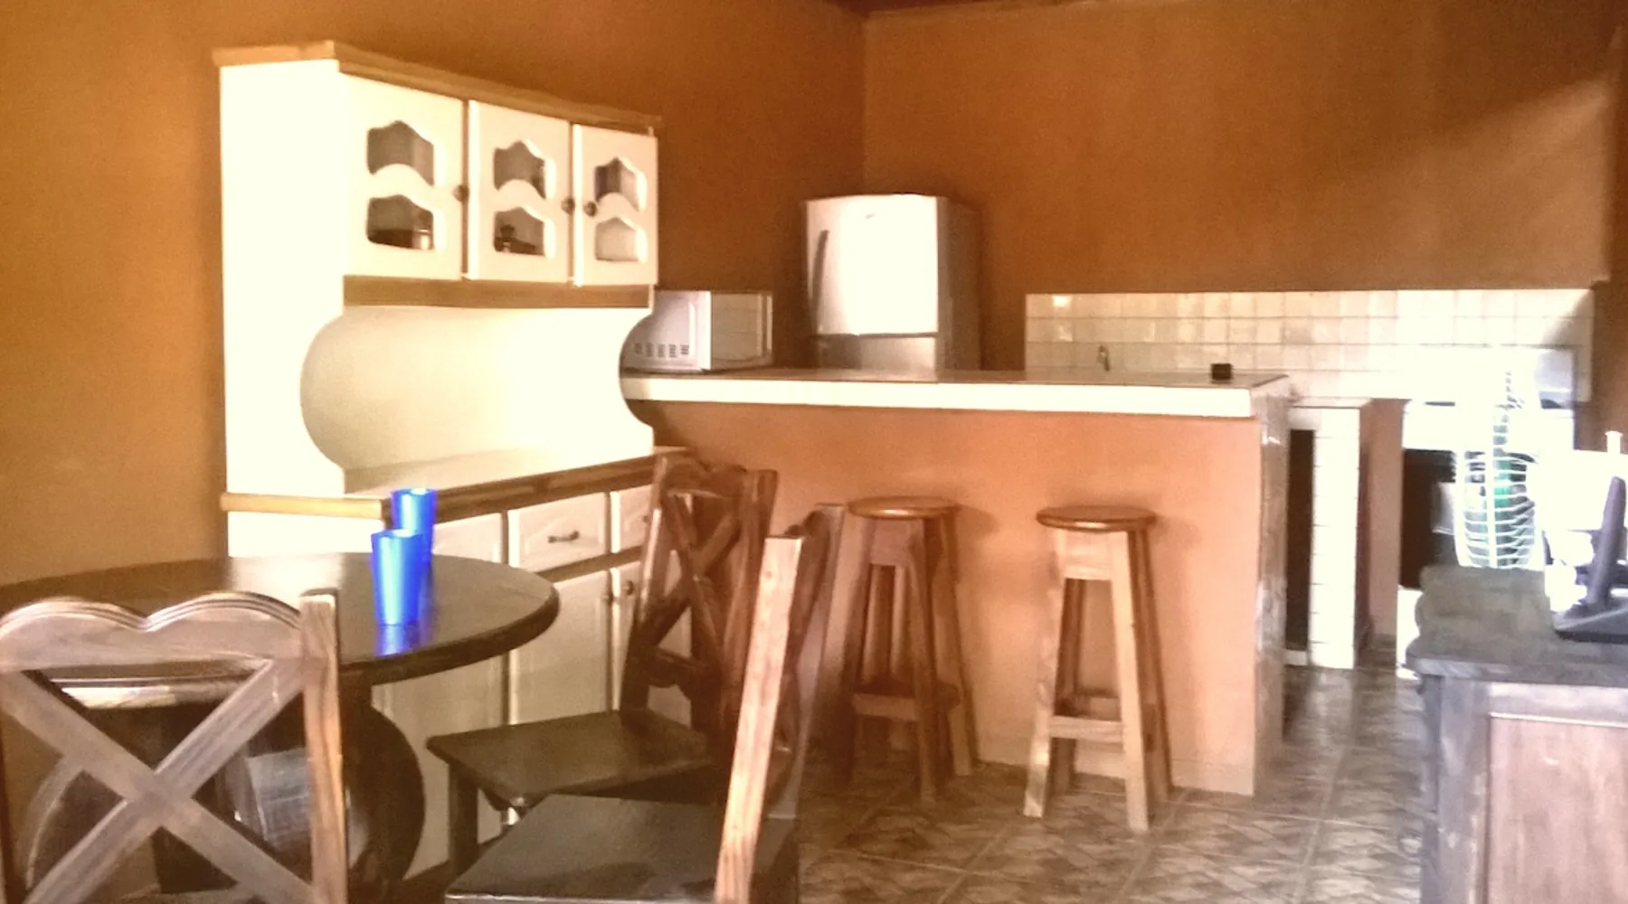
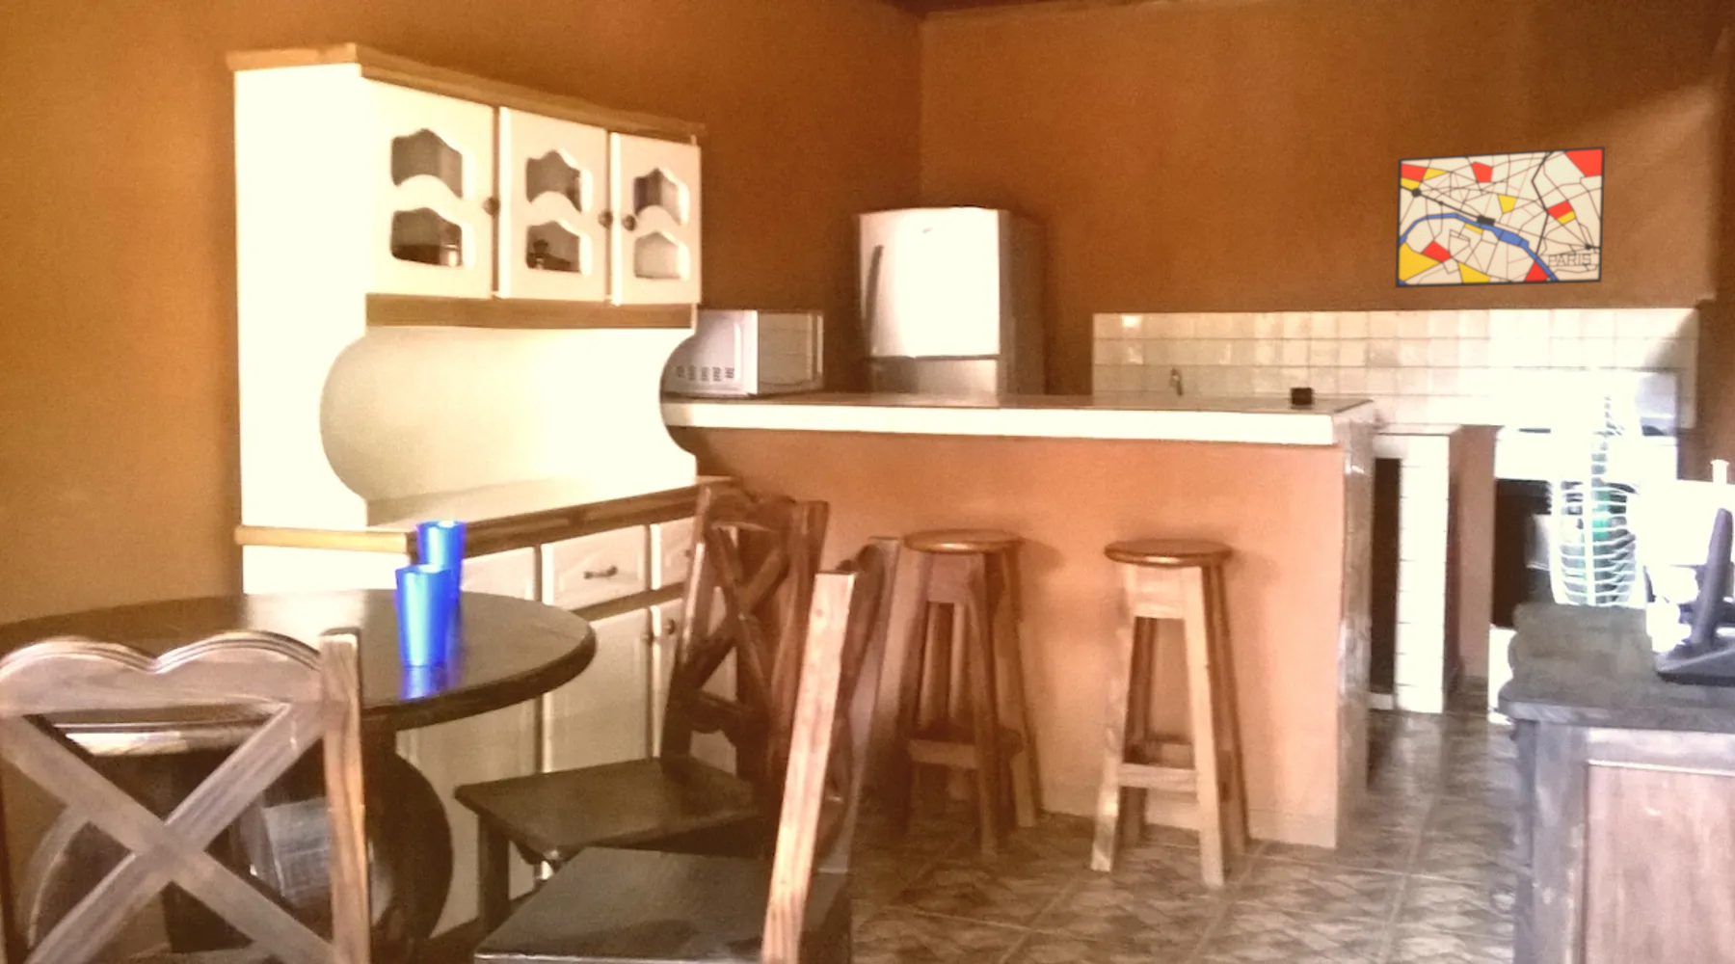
+ wall art (1496, 218)
